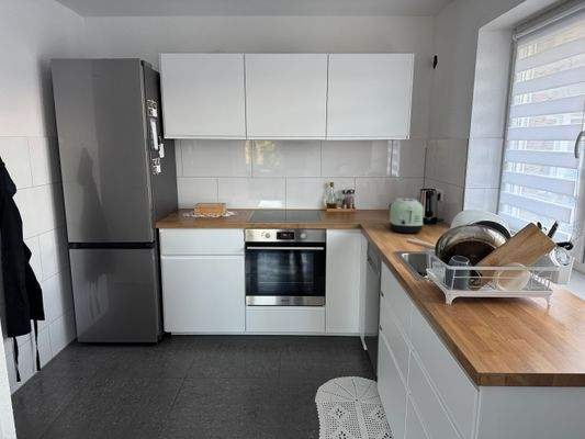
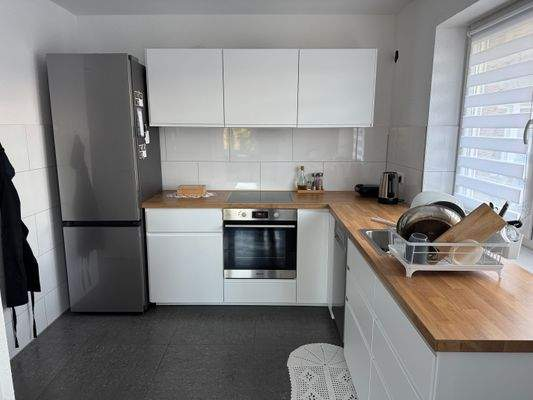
- toaster (406, 215)
